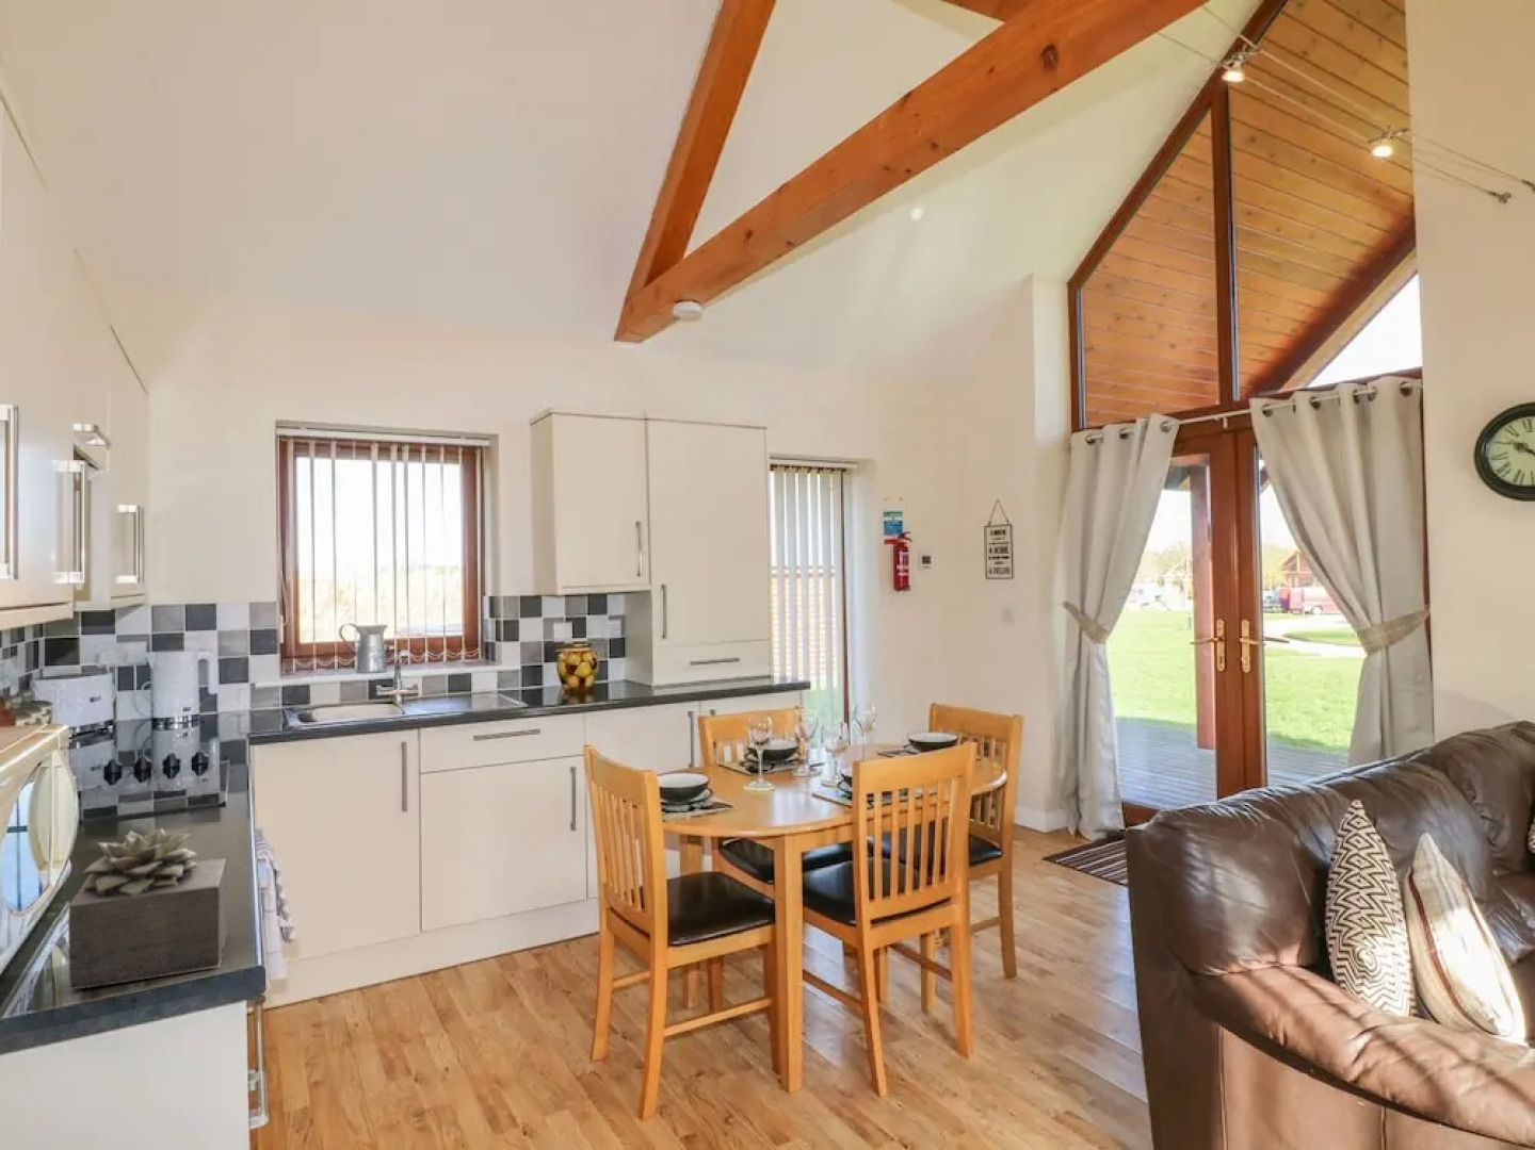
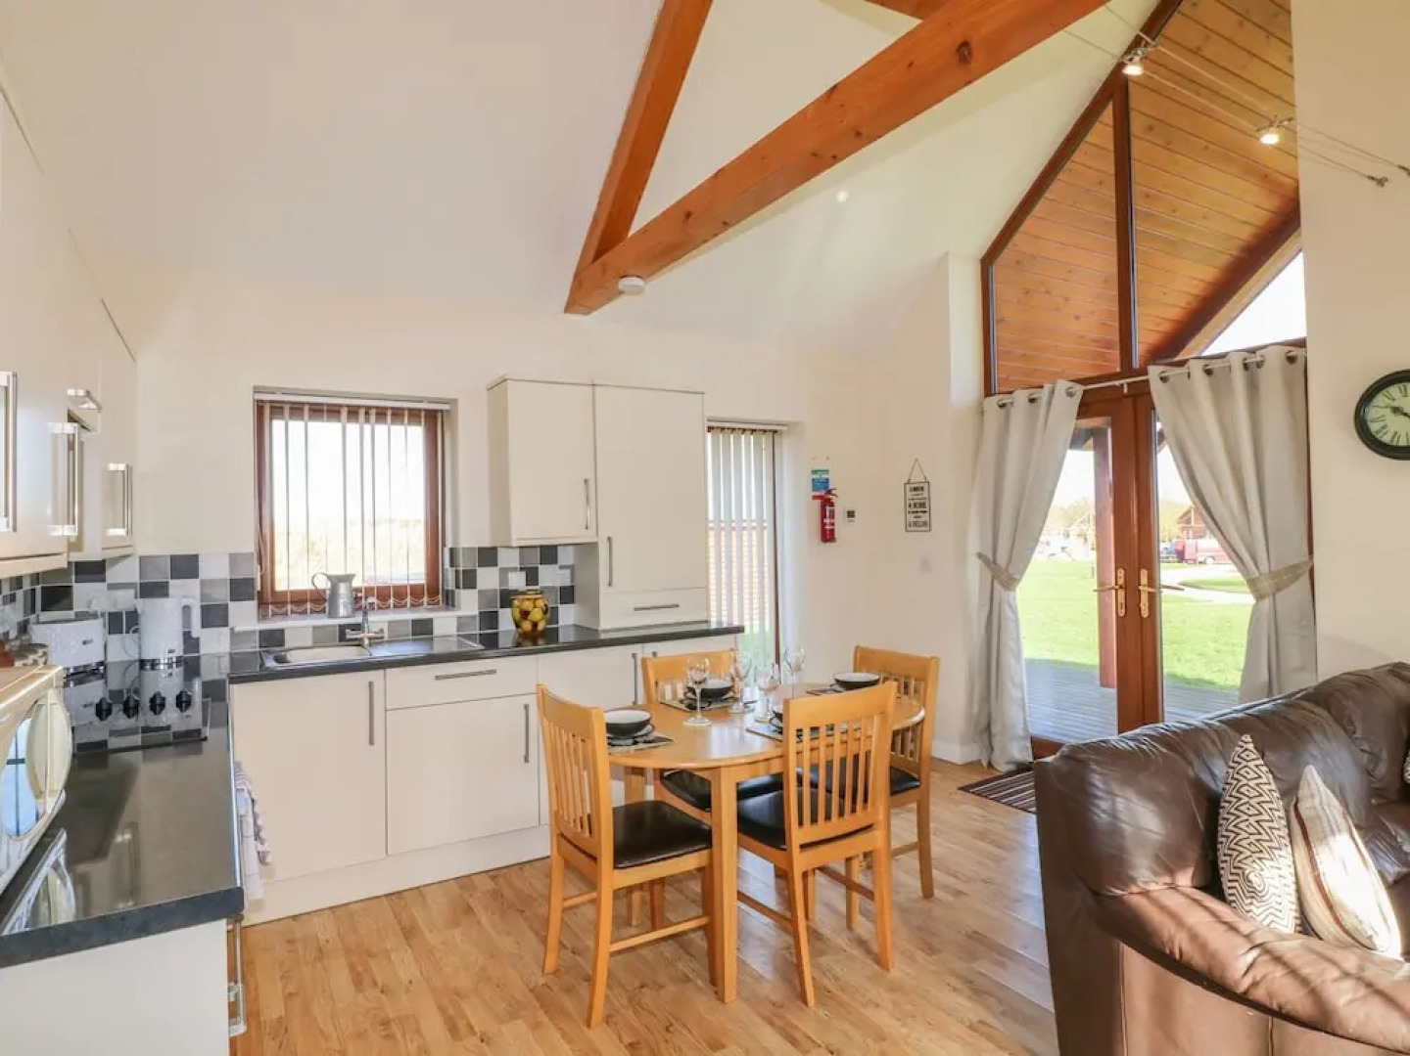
- succulent plant (151, 895)
